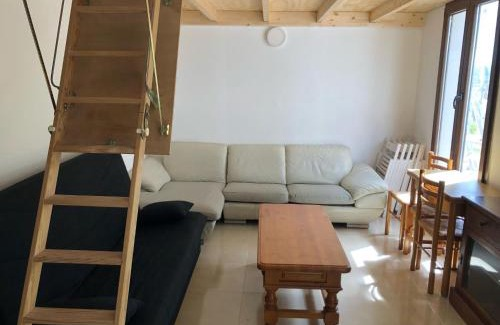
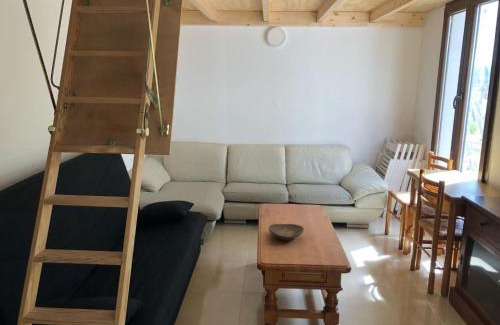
+ decorative bowl (285, 232)
